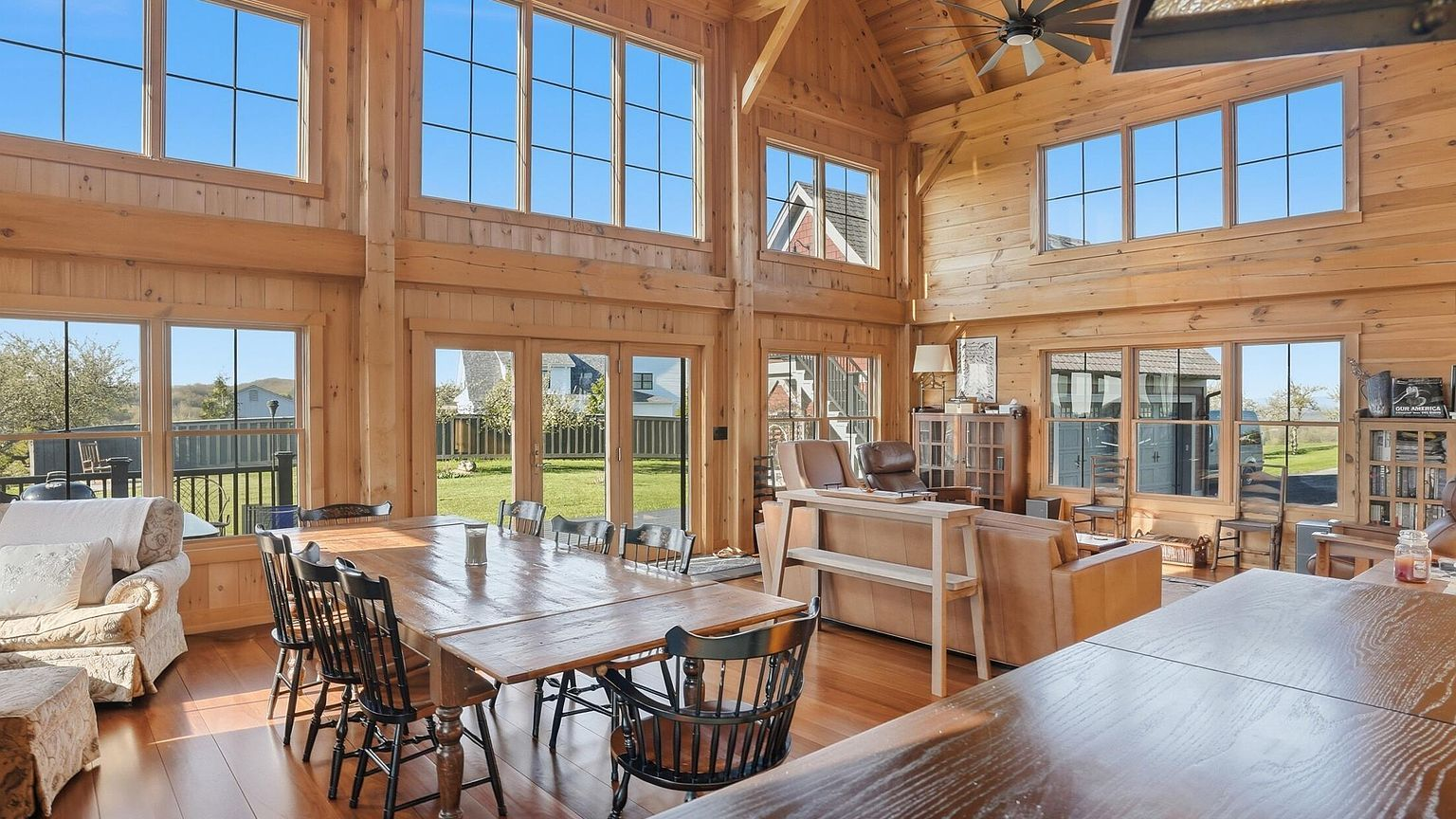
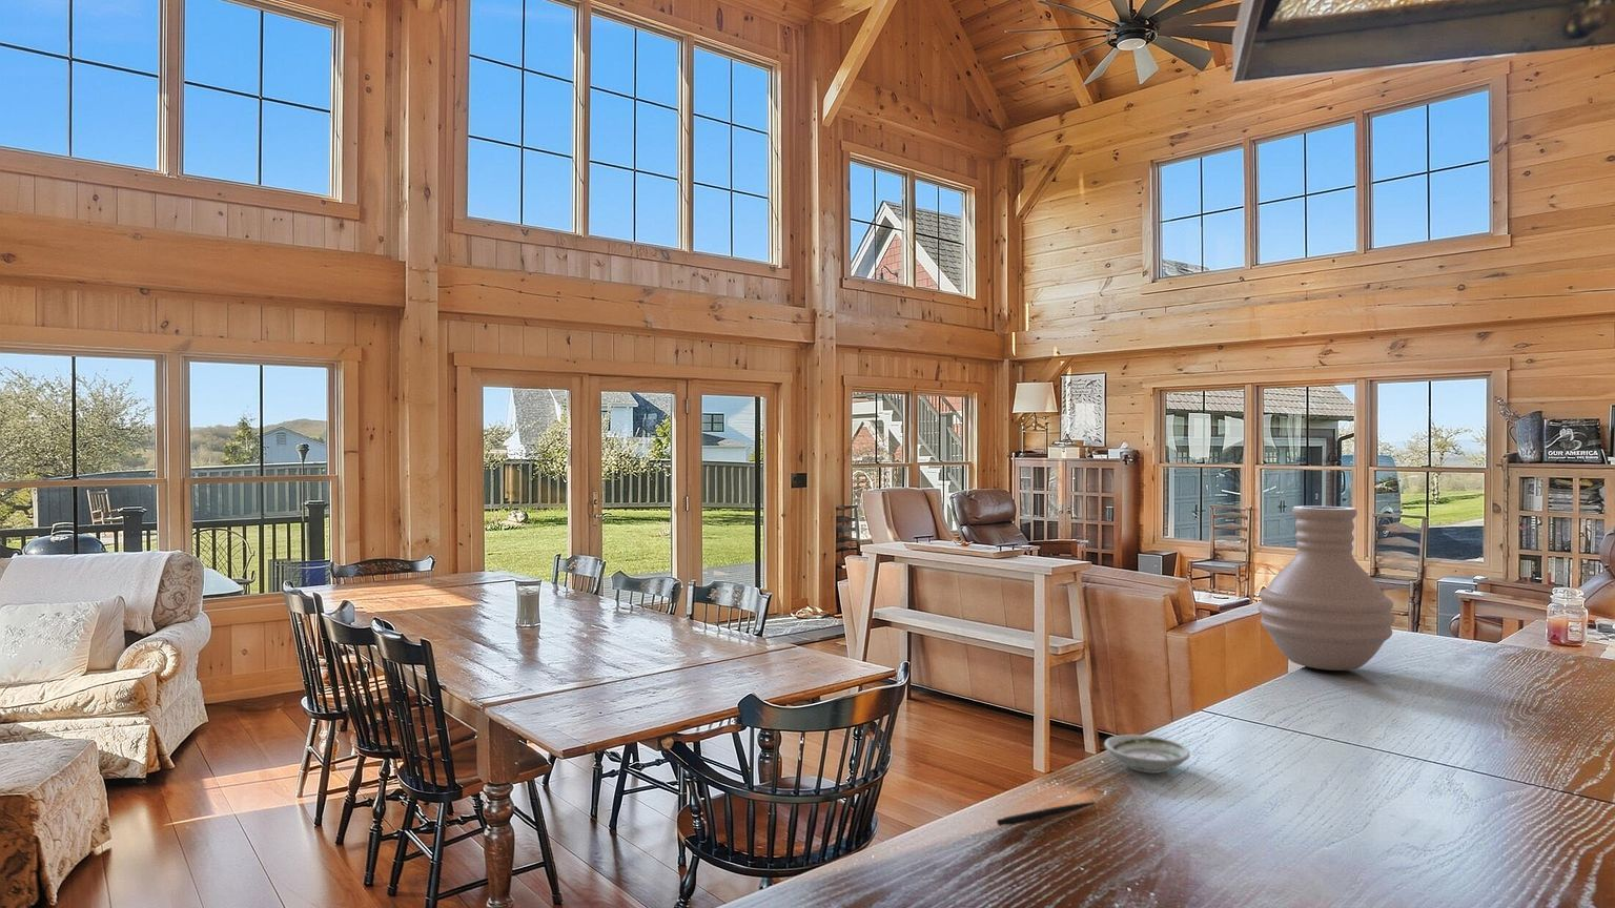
+ pen (1049, 812)
+ saucer (1146, 756)
+ vase (1323, 588)
